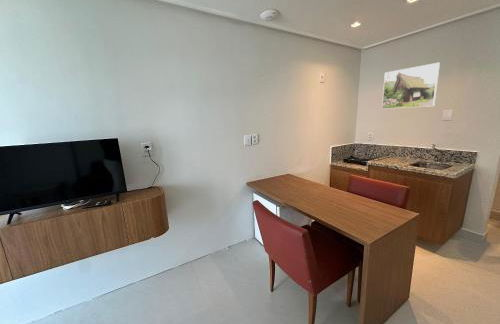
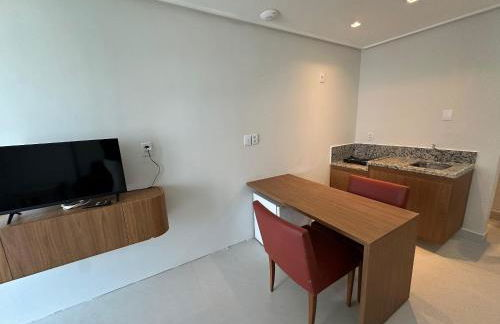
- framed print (407, 88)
